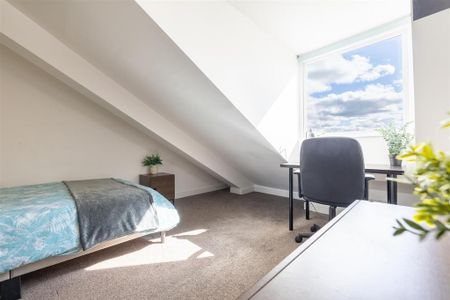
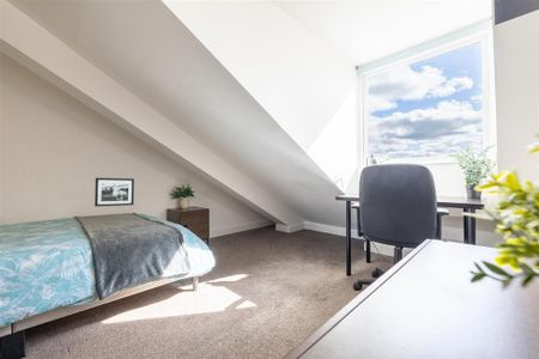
+ picture frame (115, 191)
